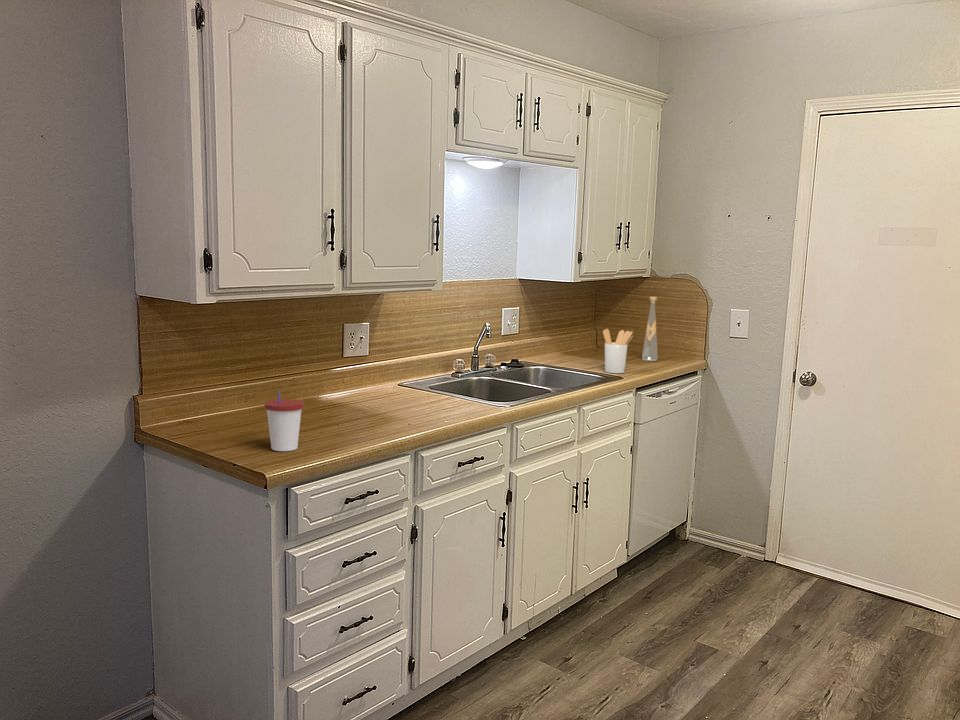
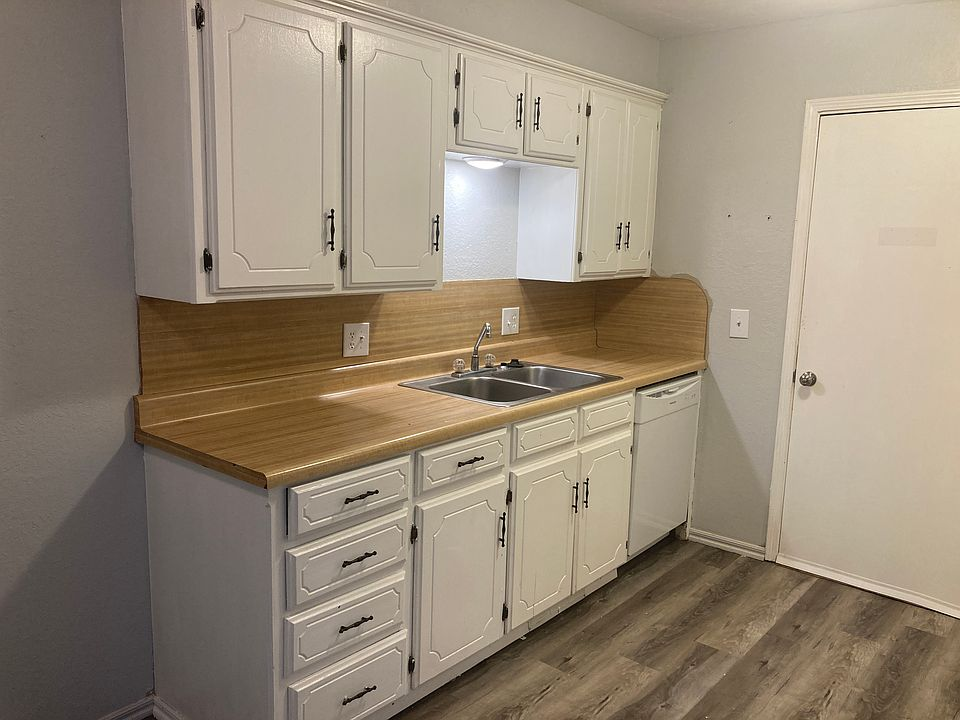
- utensil holder (618, 350)
- cup (284, 419)
- bottle (651, 328)
